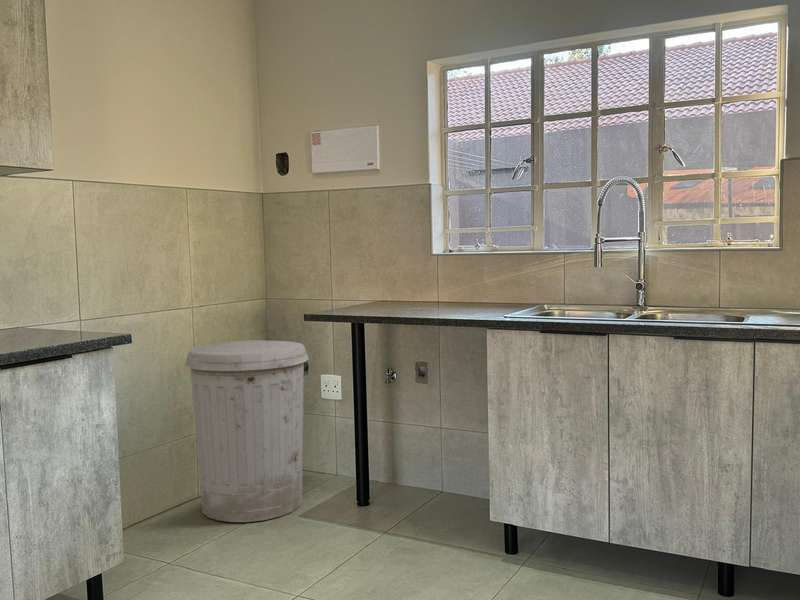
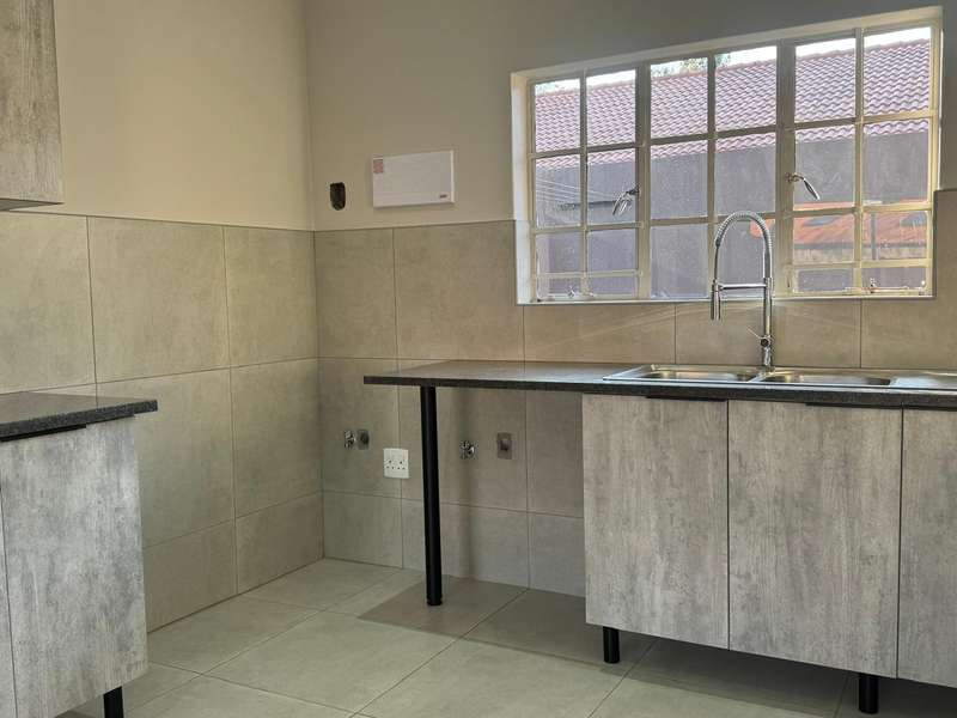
- trash can (249, 424)
